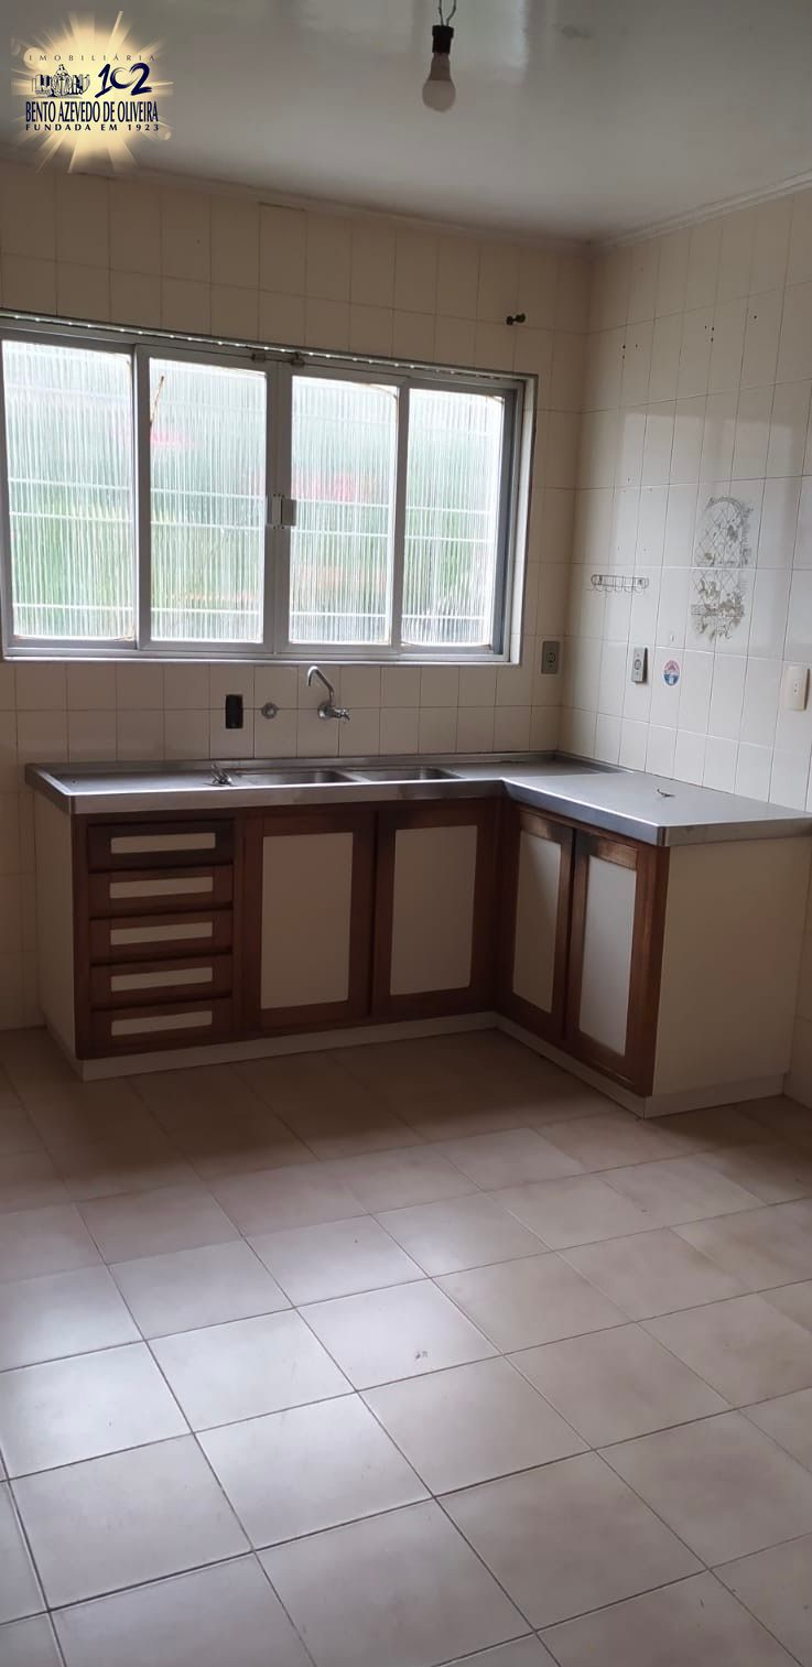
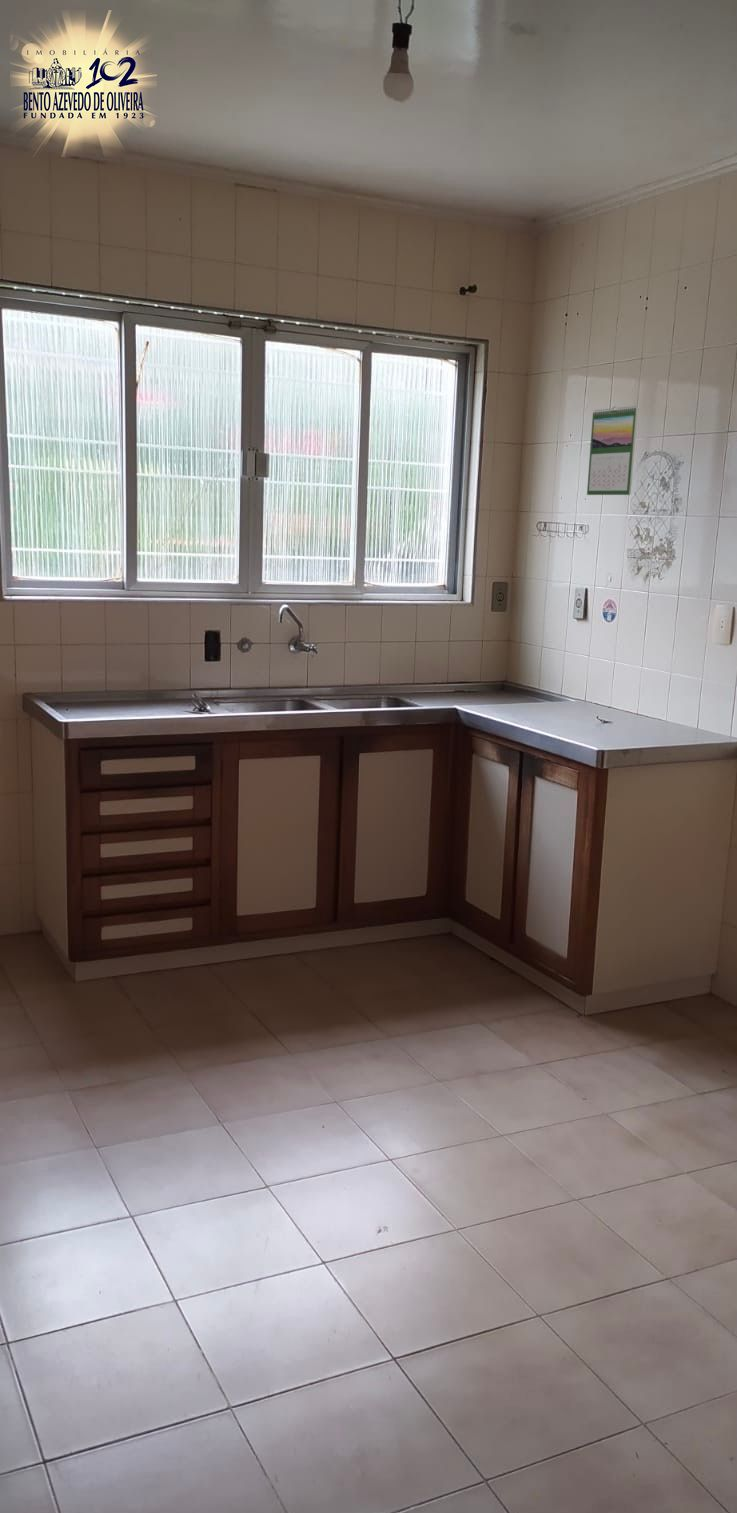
+ calendar (611, 450)
